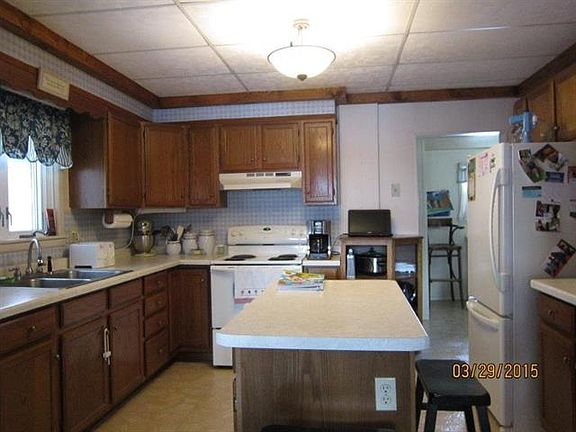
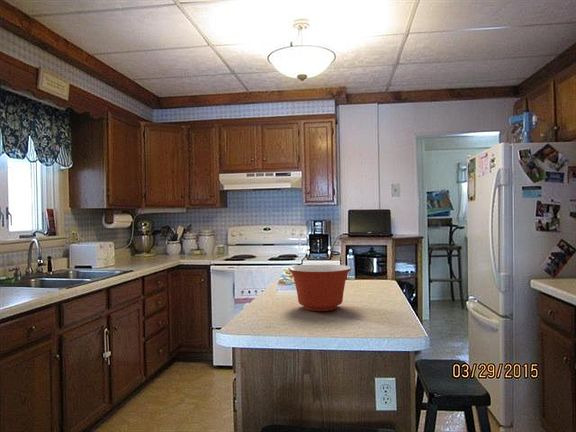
+ mixing bowl (320, 287)
